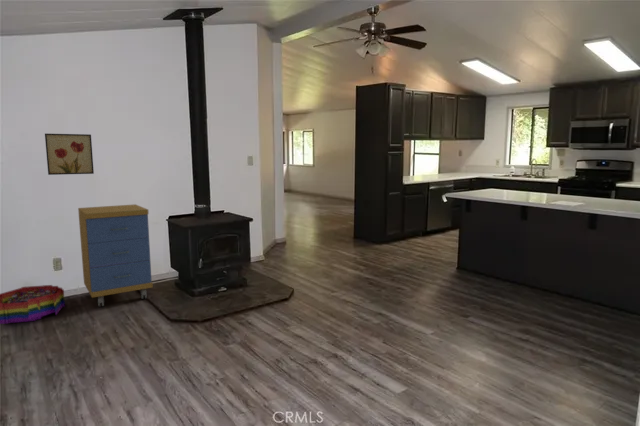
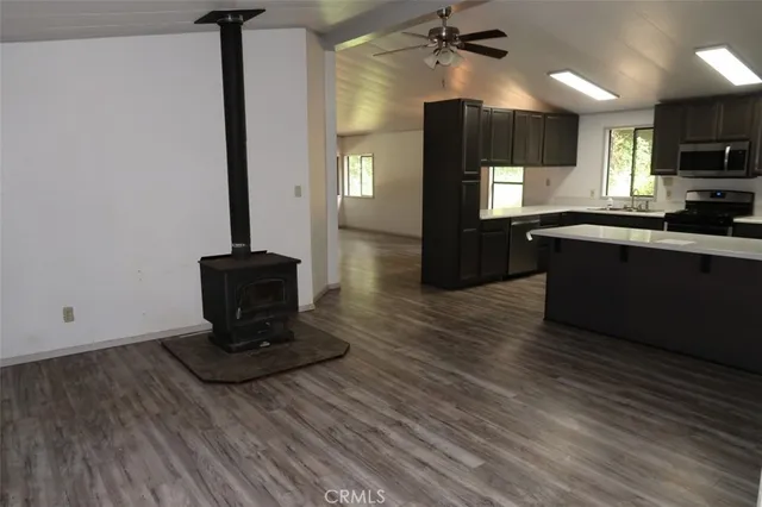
- storage cabinet (115, 253)
- wall art (69, 154)
- storage bin (28, 302)
